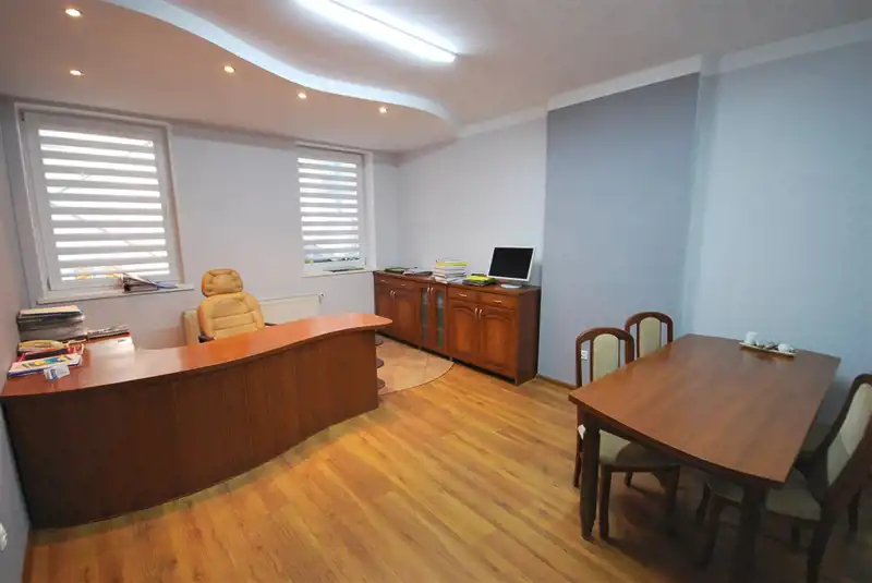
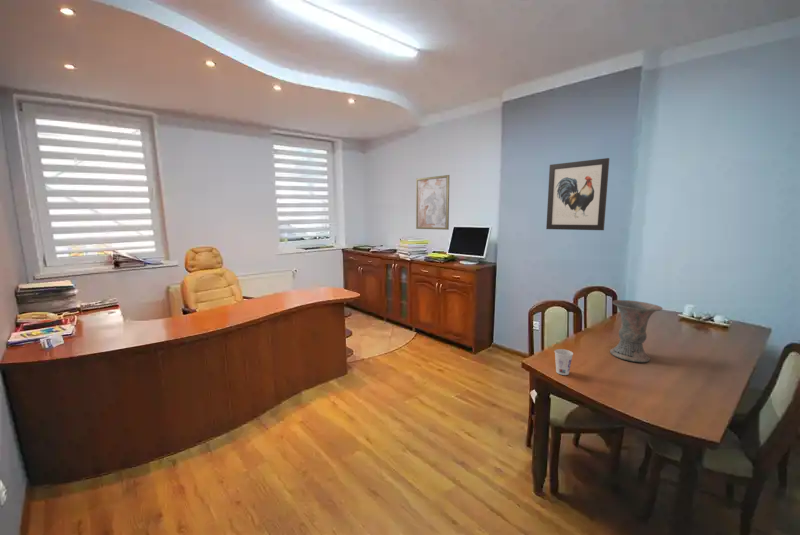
+ wall art (575, 196)
+ wall art (431, 203)
+ cup (563, 362)
+ vase (633, 329)
